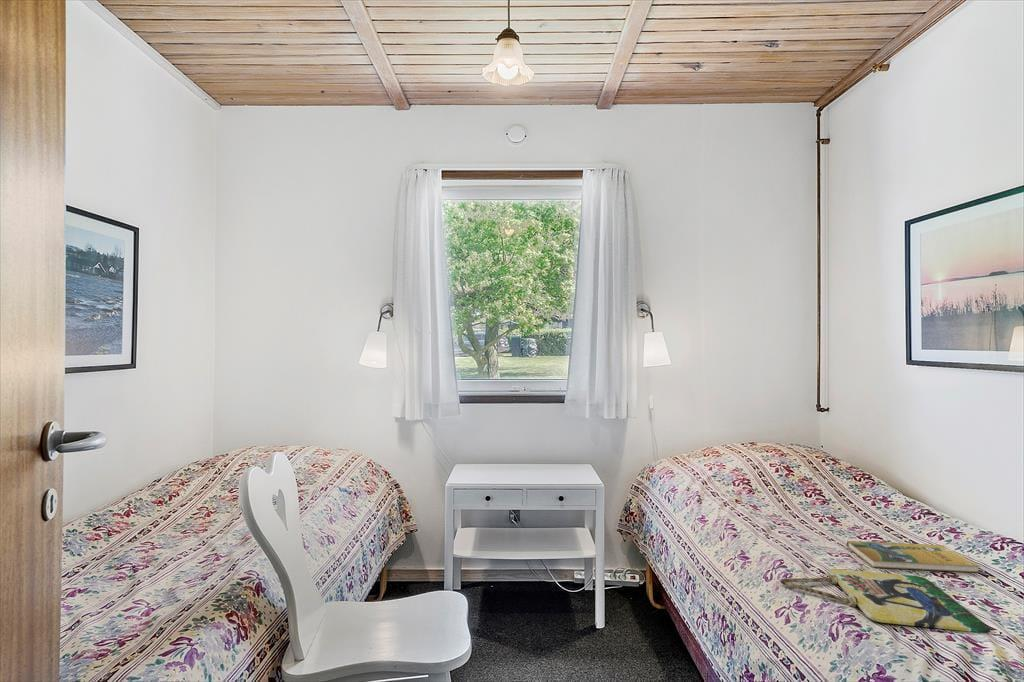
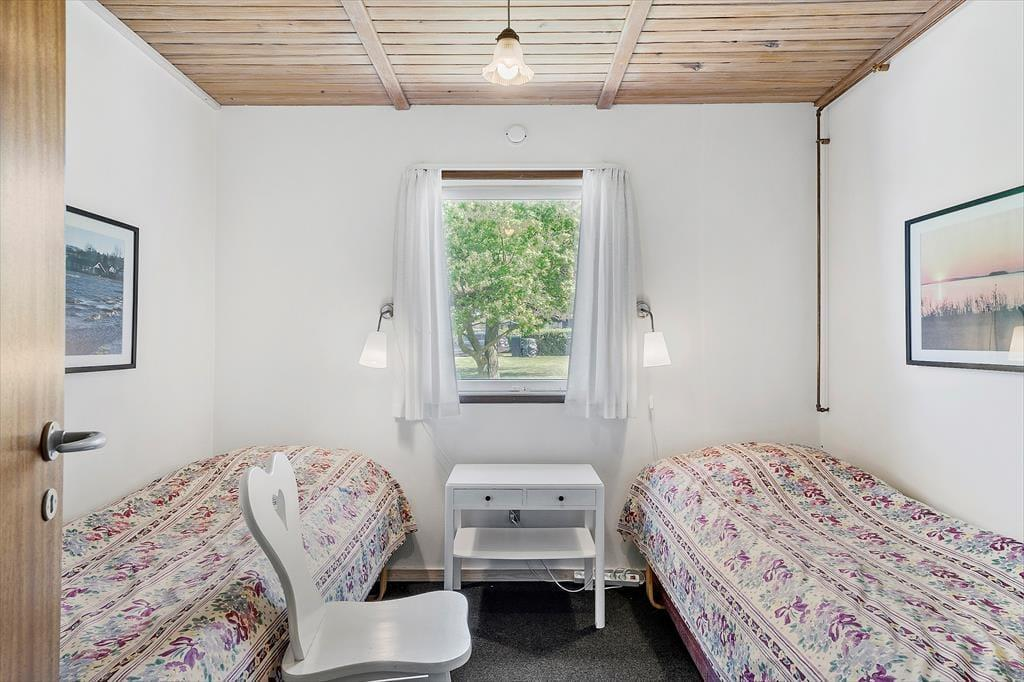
- home sign (867, 593)
- booklet (909, 555)
